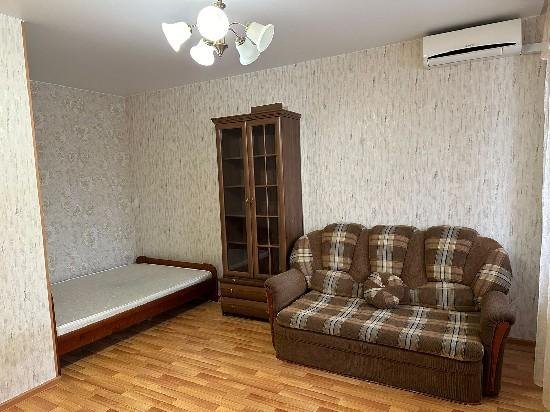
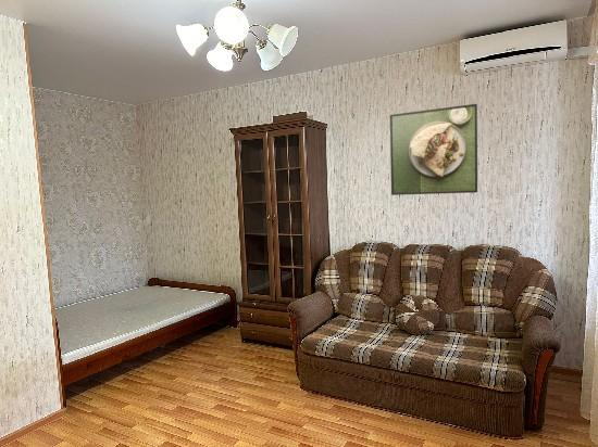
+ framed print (432, 152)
